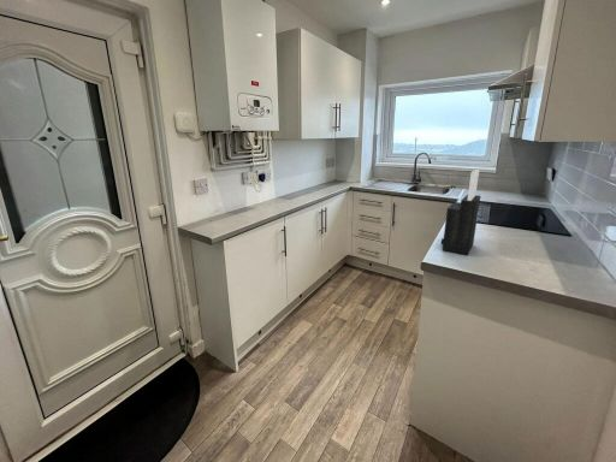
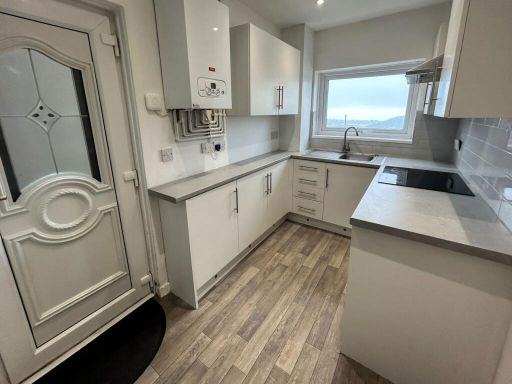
- knife block (460, 209)
